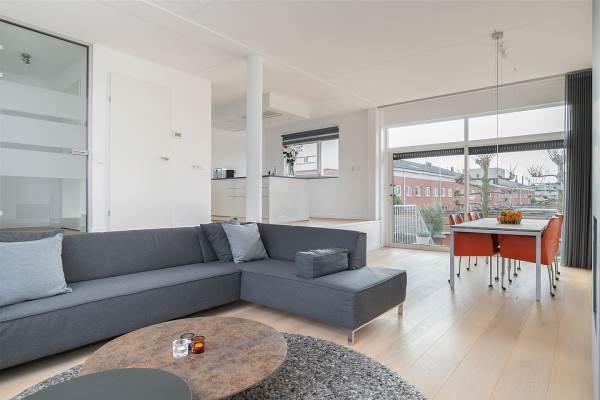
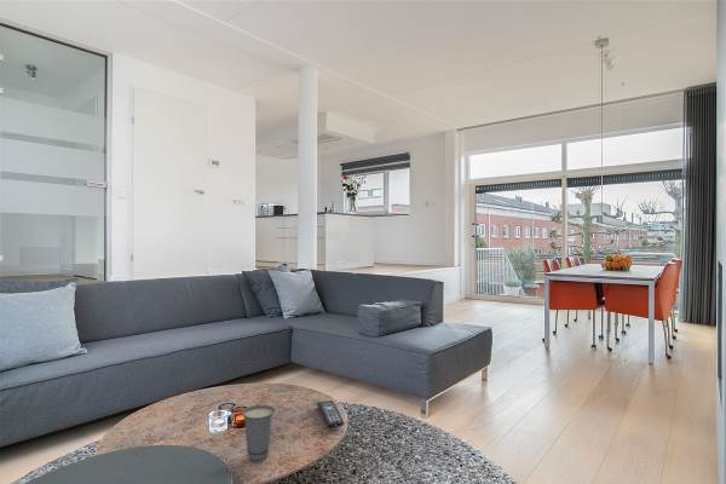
+ remote control (329, 413)
+ cup (258, 433)
